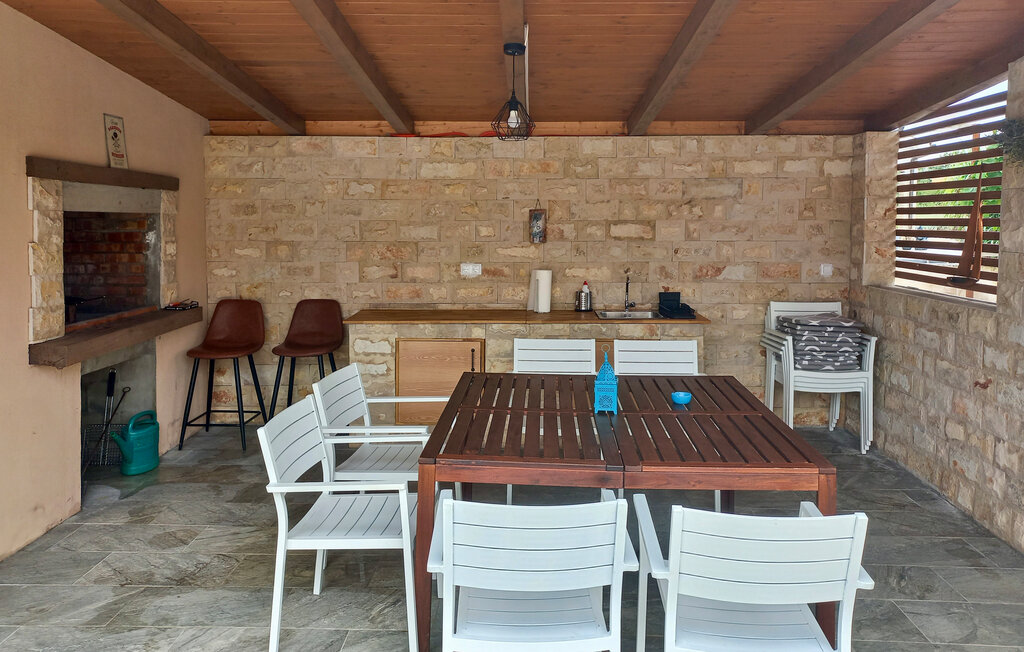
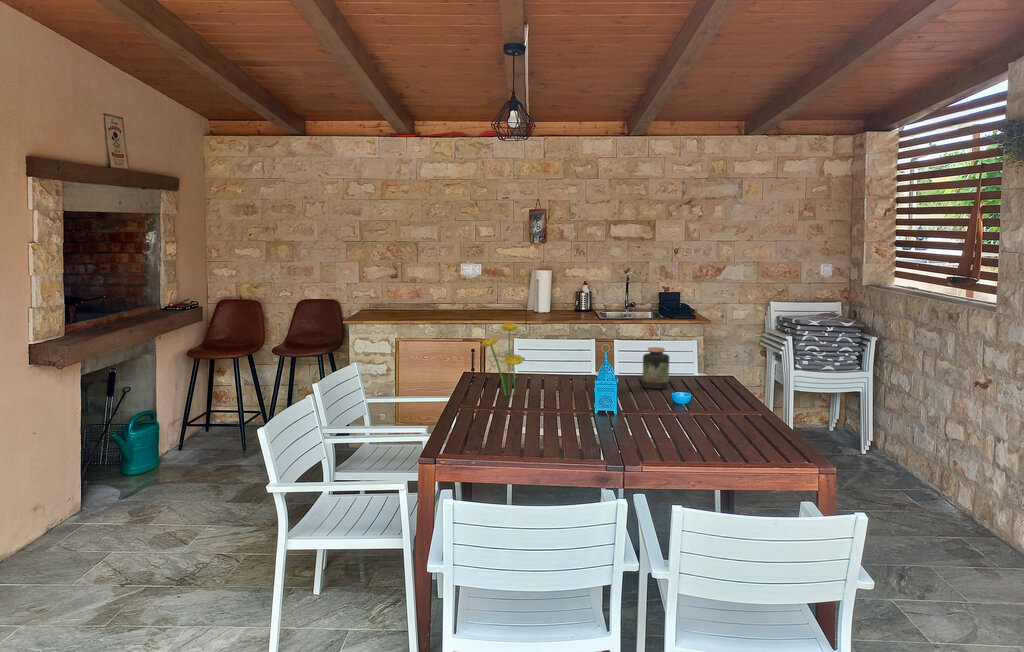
+ jar (655, 367)
+ flowers (503, 359)
